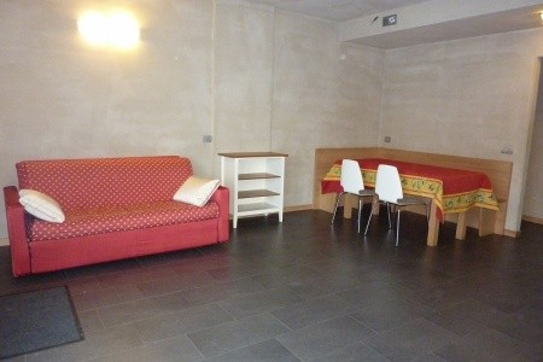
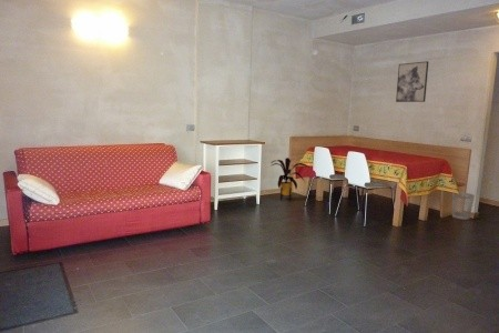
+ wall art (411, 82)
+ wastebasket (461, 205)
+ house plant (284, 179)
